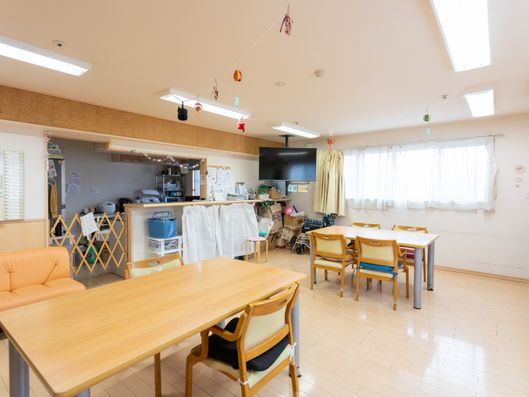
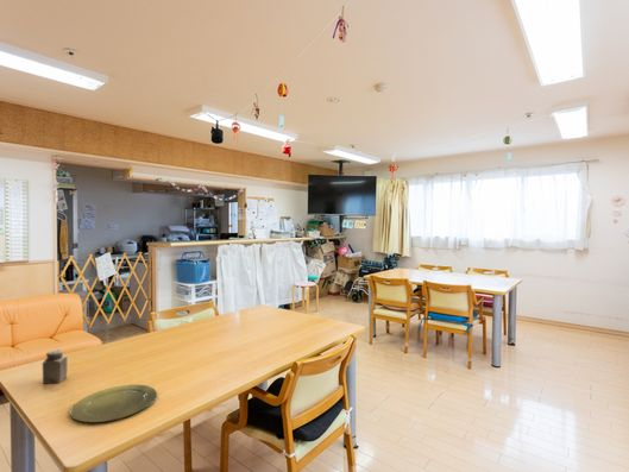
+ plate (115, 402)
+ salt shaker (55, 365)
